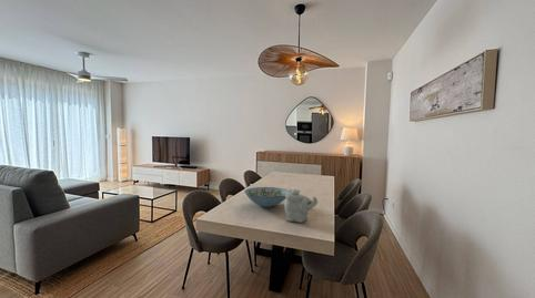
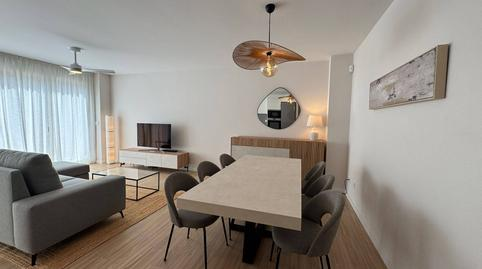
- teapot (300, 205)
- decorative bowl (266, 198)
